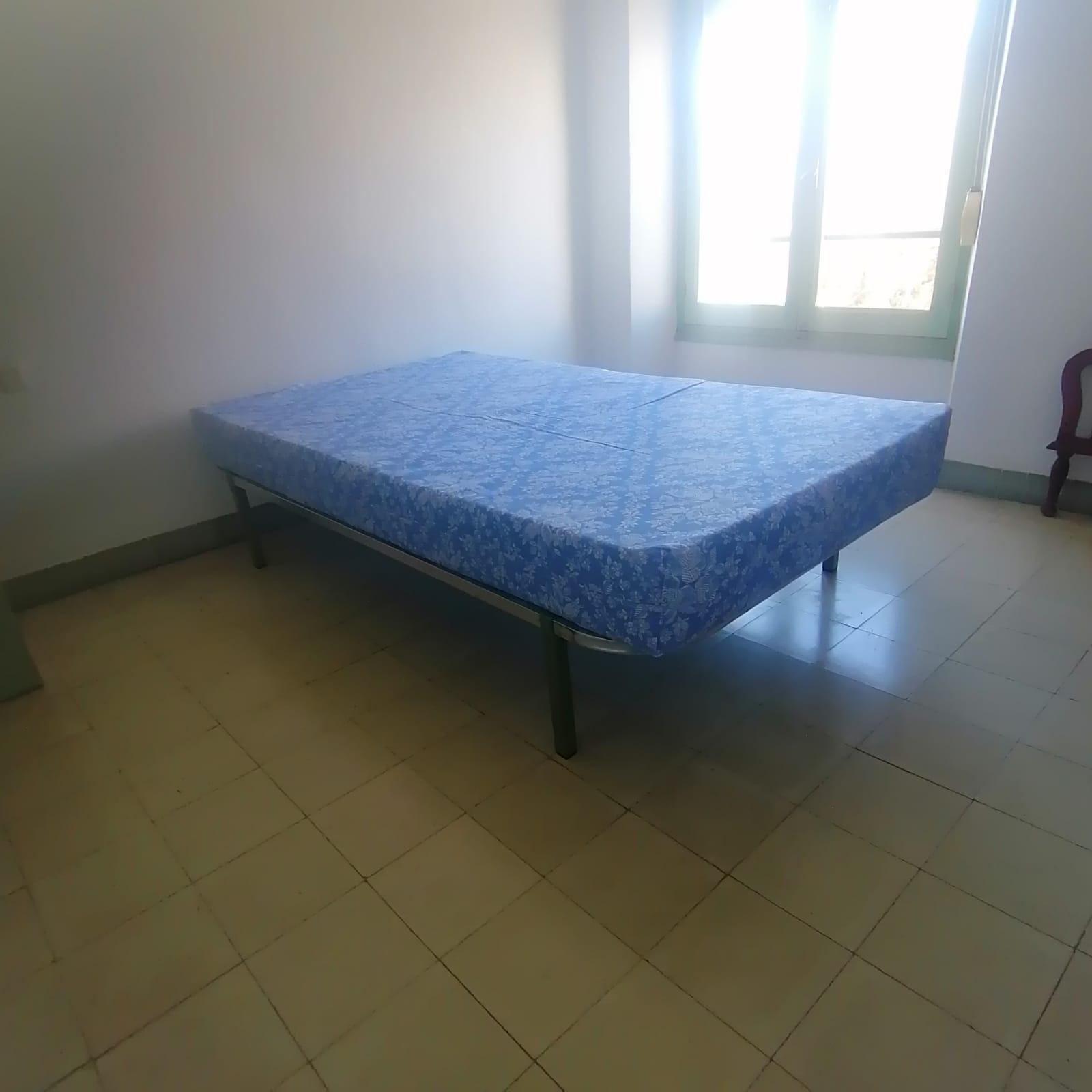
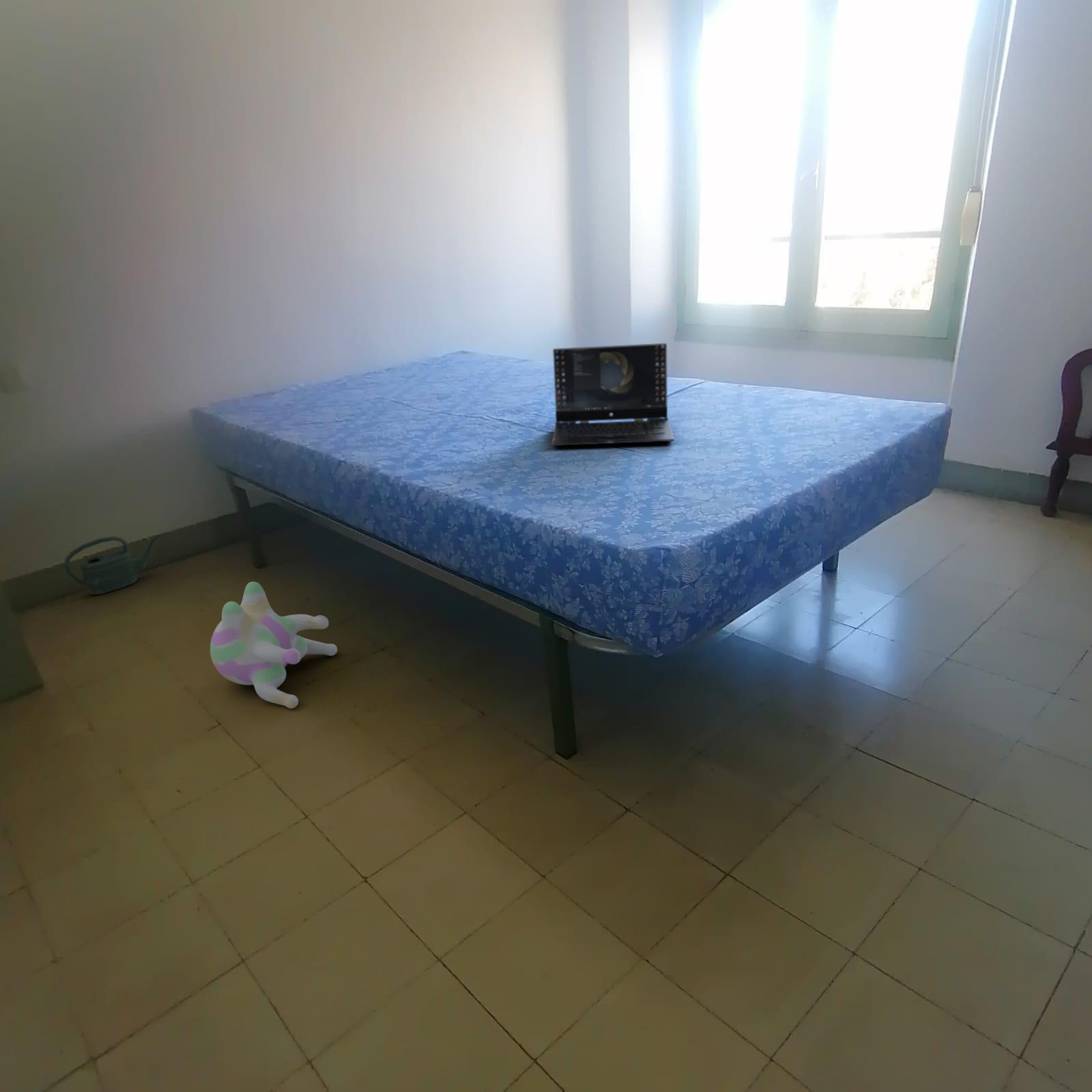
+ plush toy (263, 636)
+ watering can (116, 560)
+ laptop computer (611, 394)
